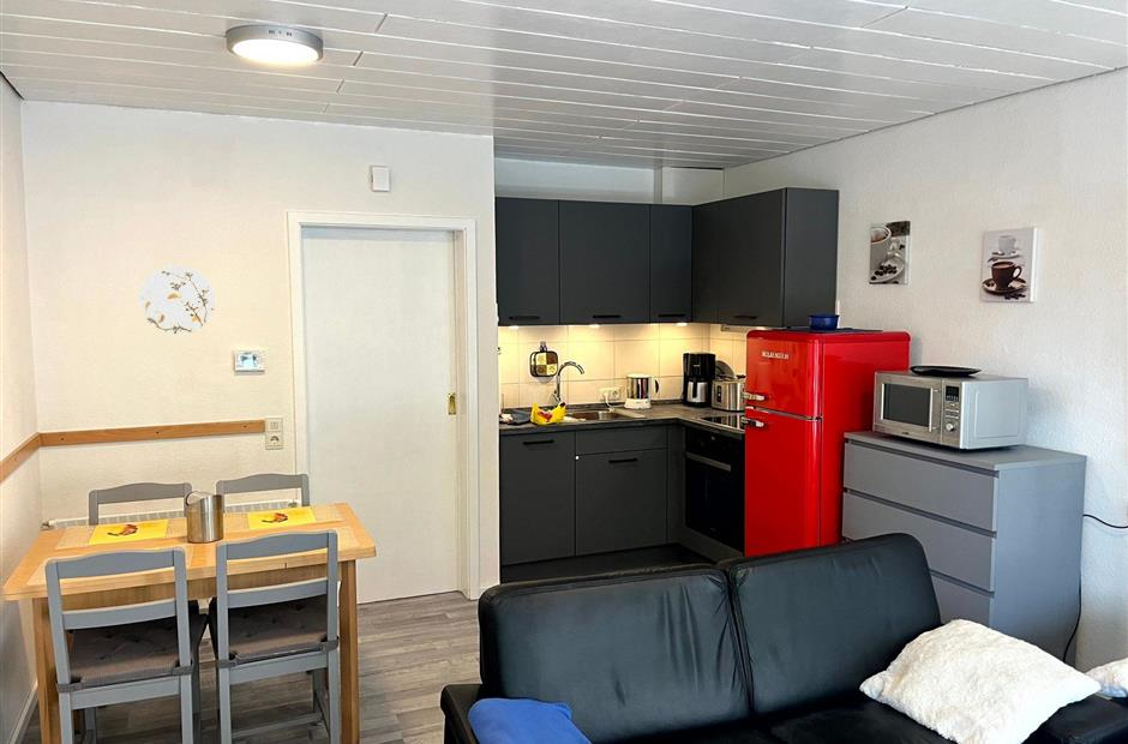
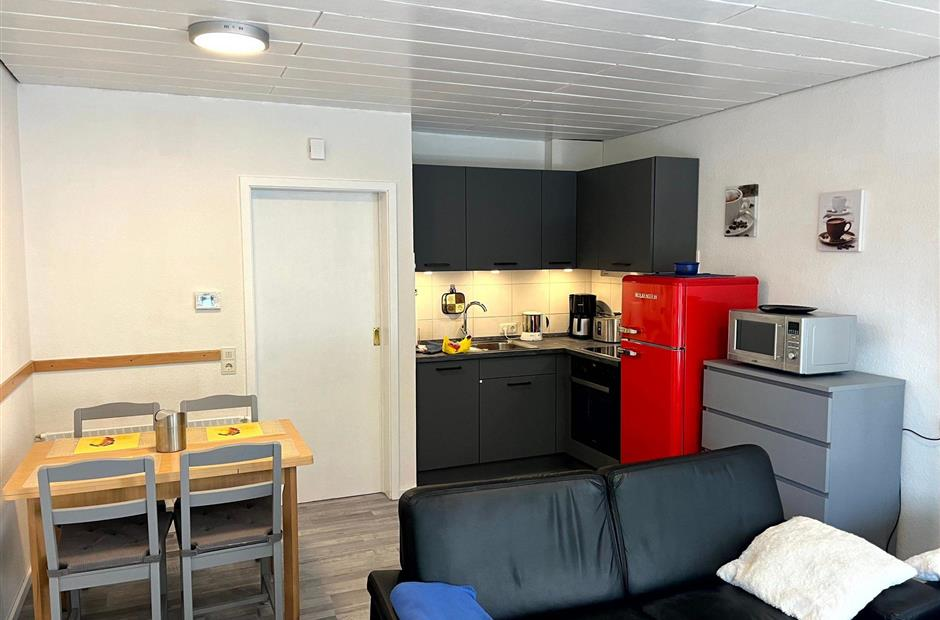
- decorative plate (178, 300)
